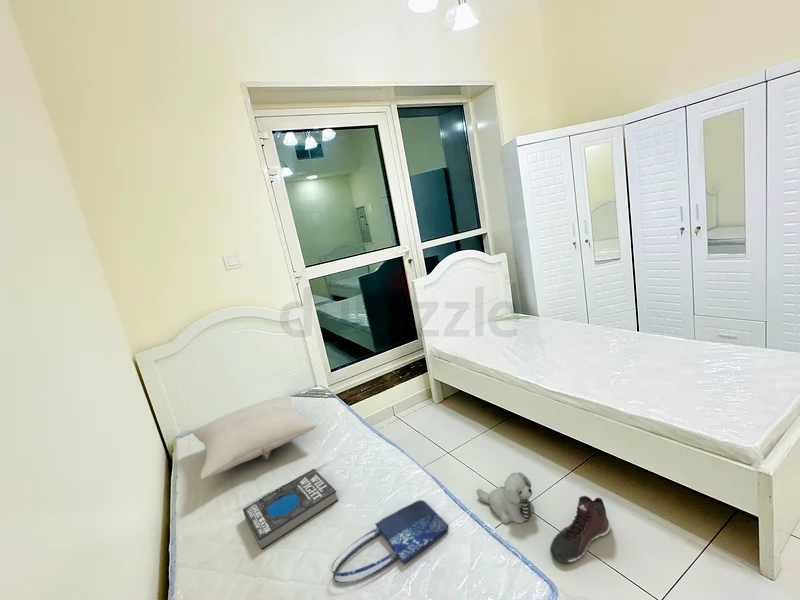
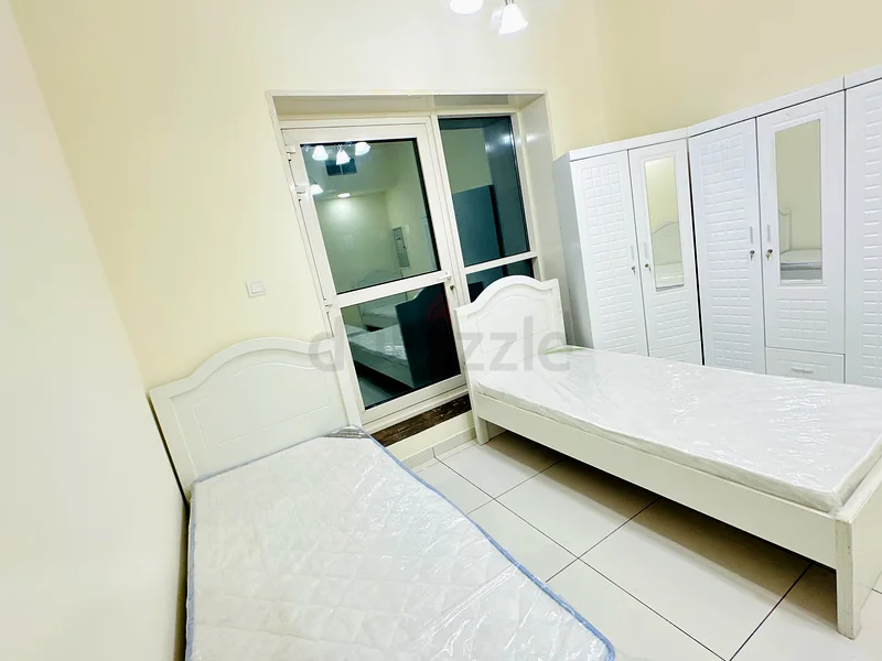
- shopping bag (387, 540)
- sneaker (577, 521)
- plush toy (504, 488)
- book (290, 504)
- pillow (253, 432)
